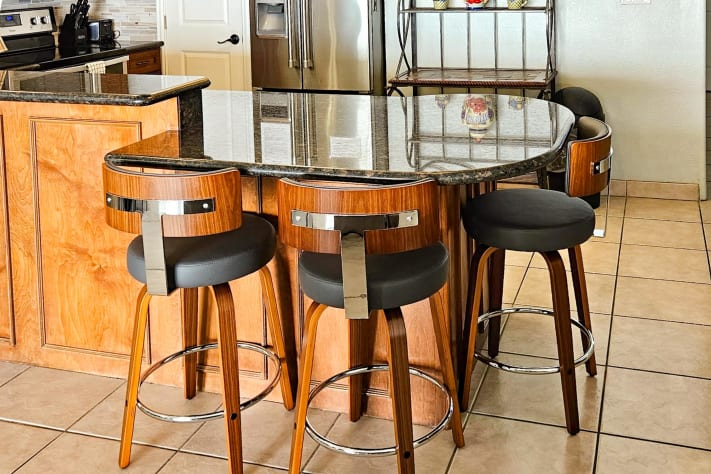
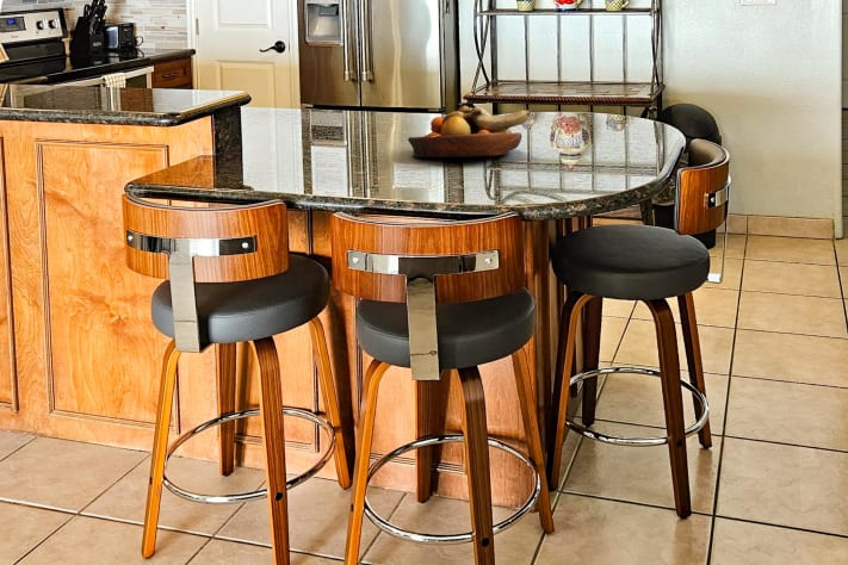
+ fruit bowl (466, 130)
